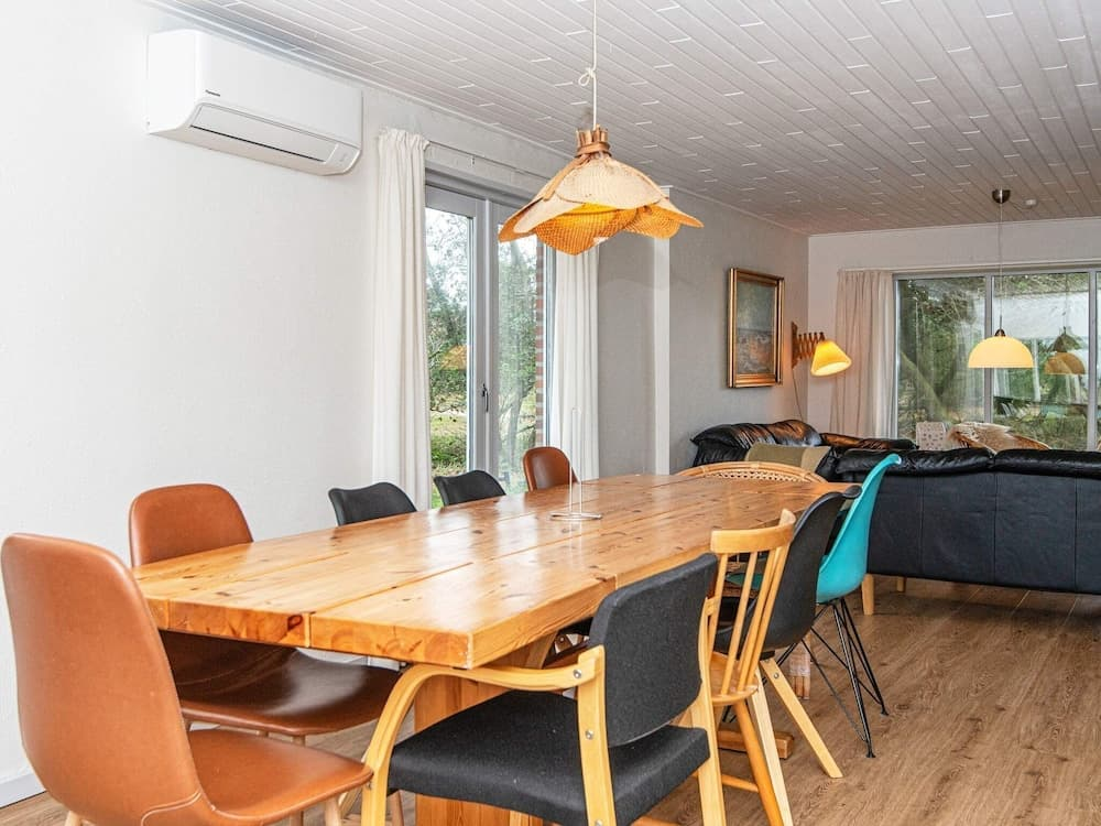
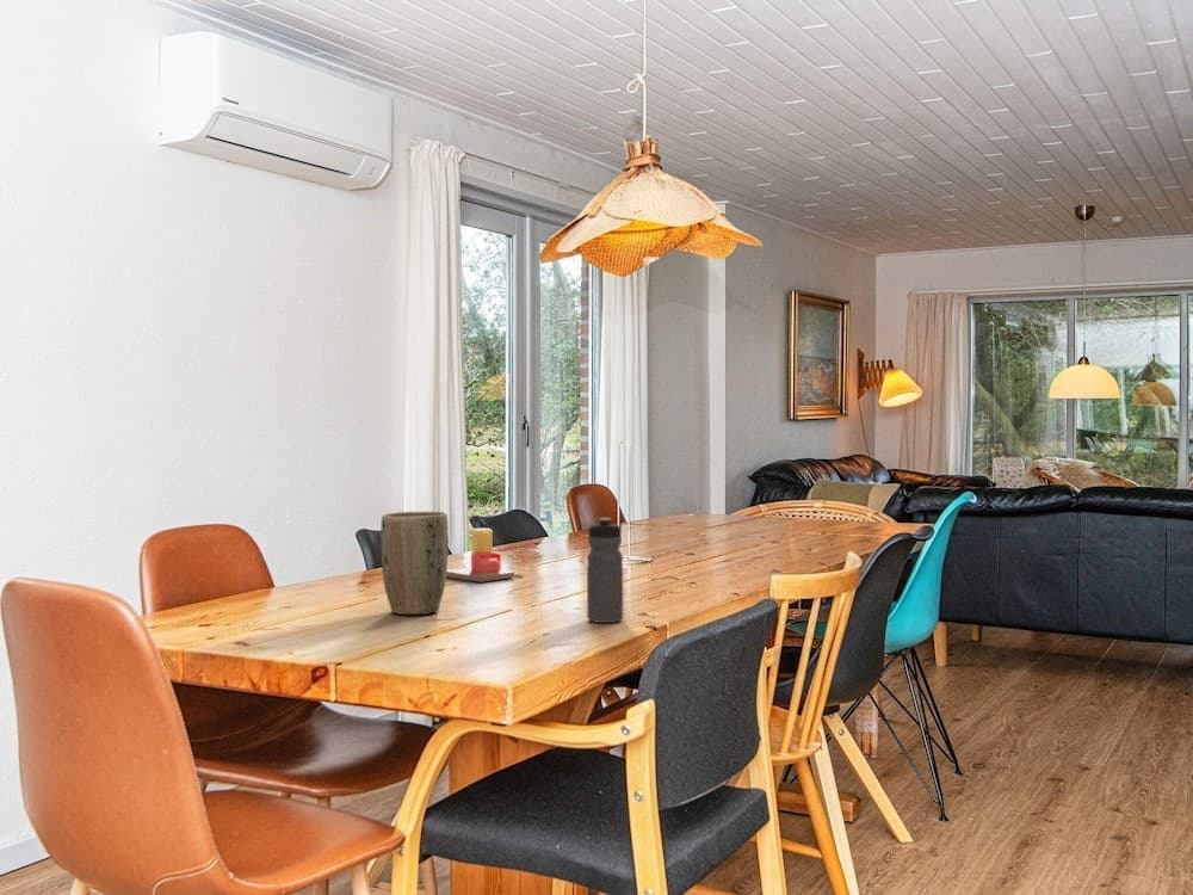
+ plant pot (415, 562)
+ candle (480, 554)
+ water bottle (605, 568)
